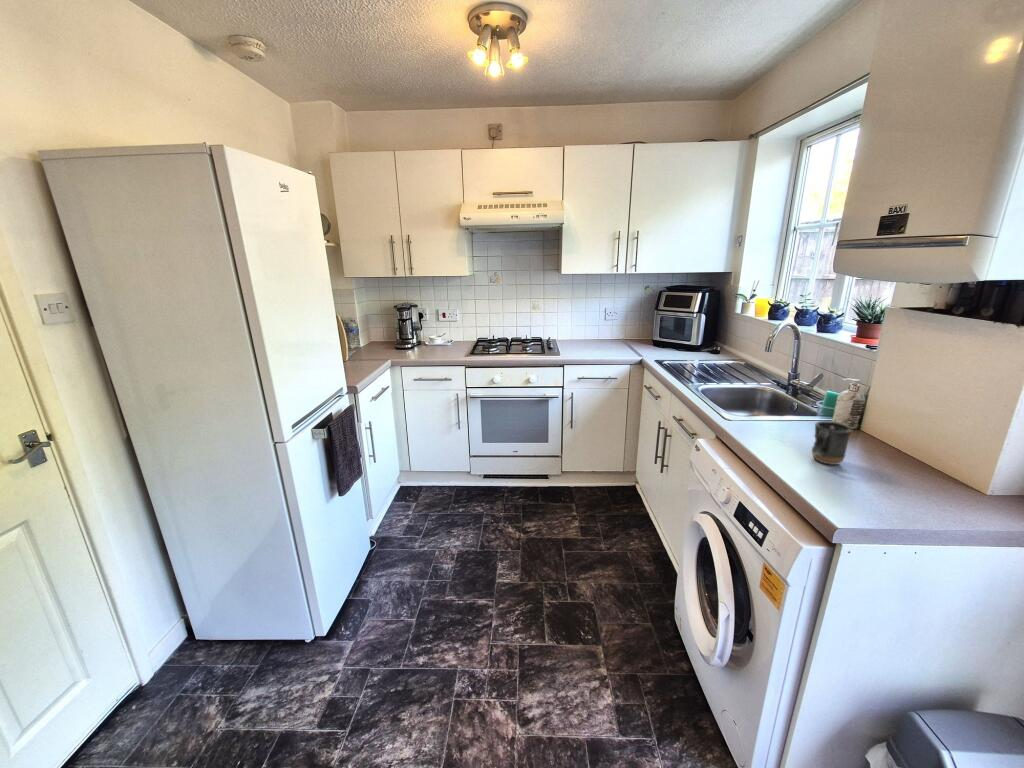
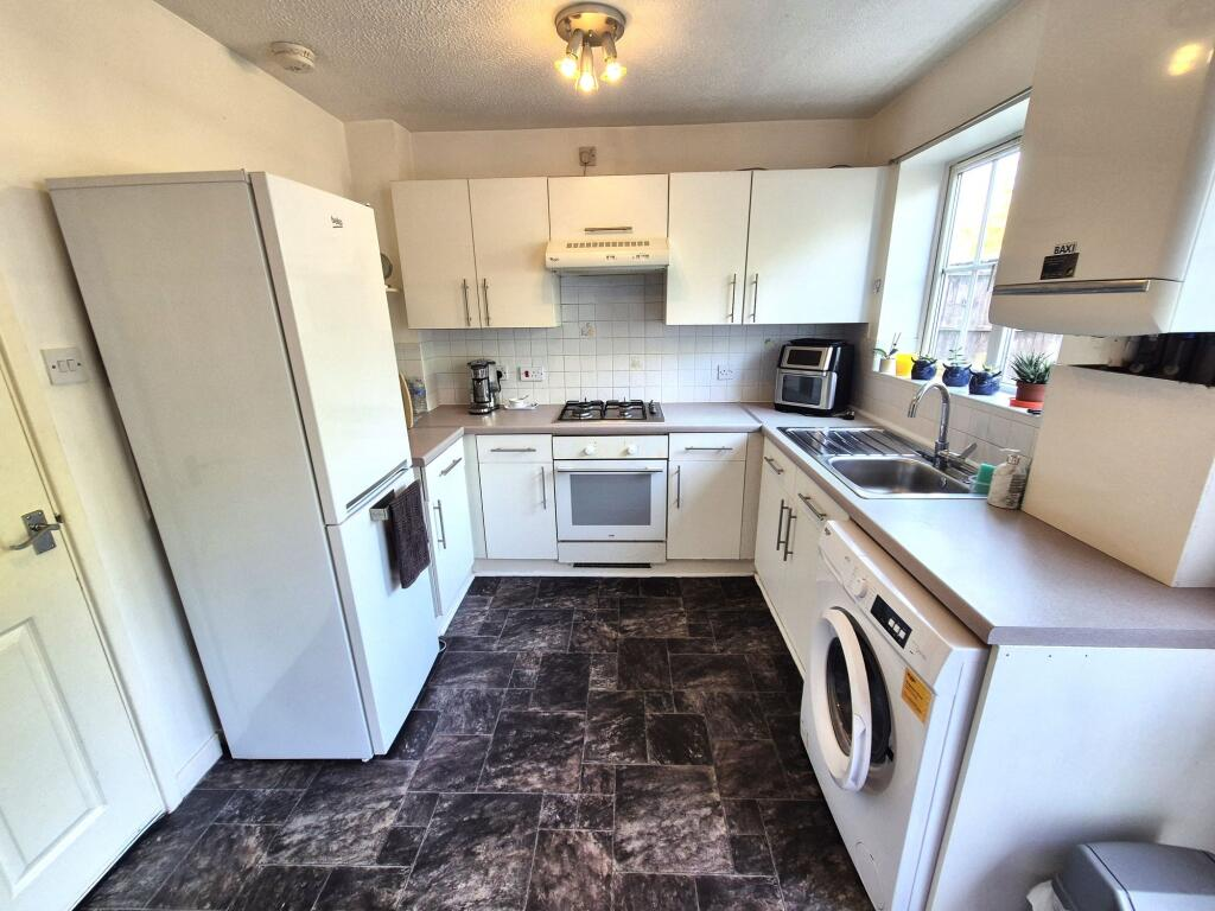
- mug (826, 442)
